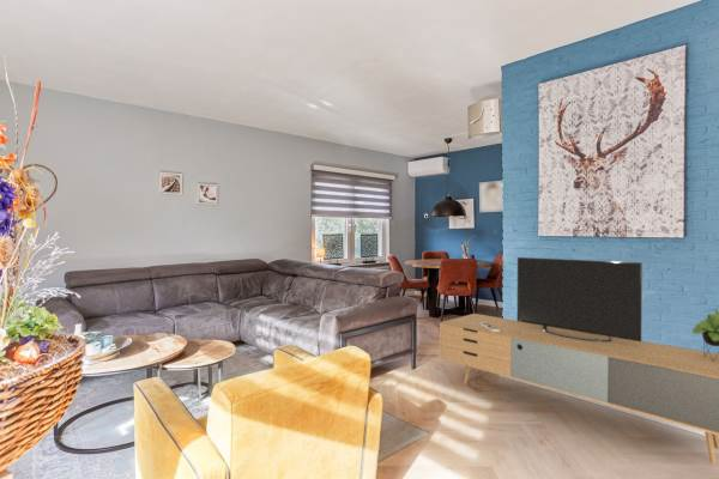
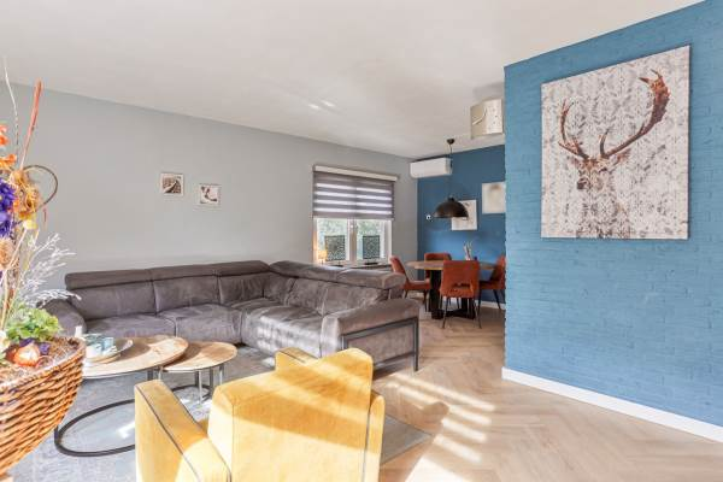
- media console (570, 334)
